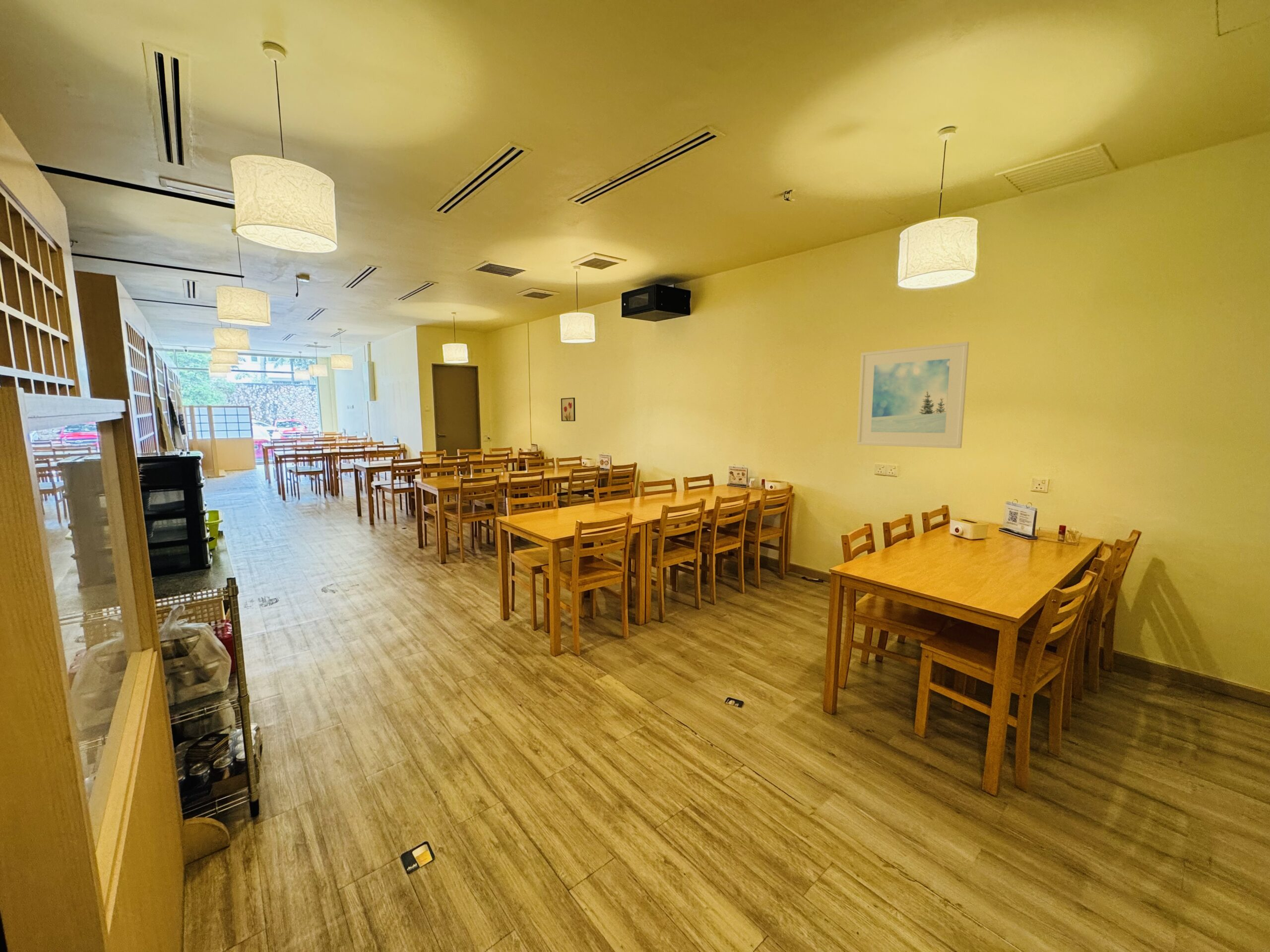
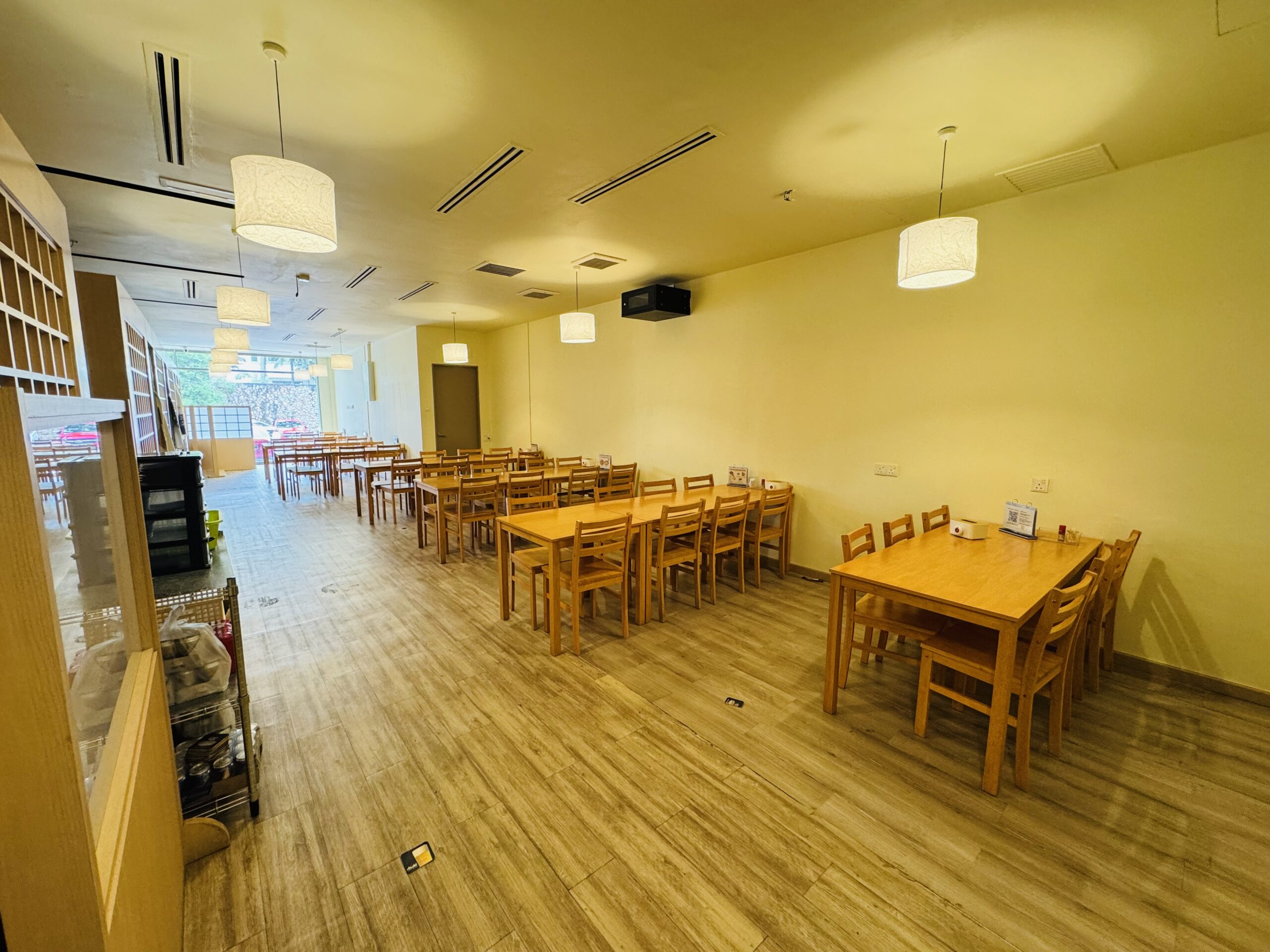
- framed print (908, 397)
- wall art (568, 410)
